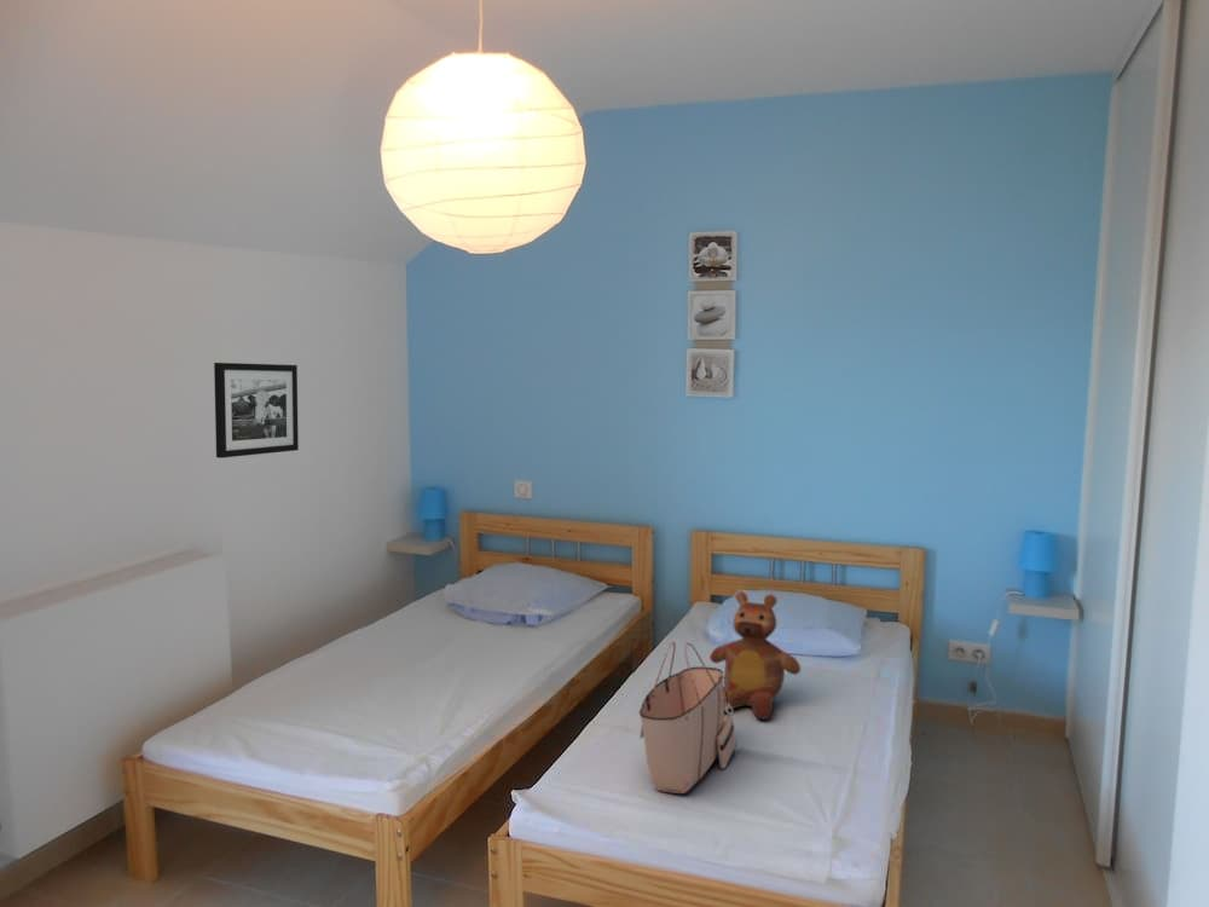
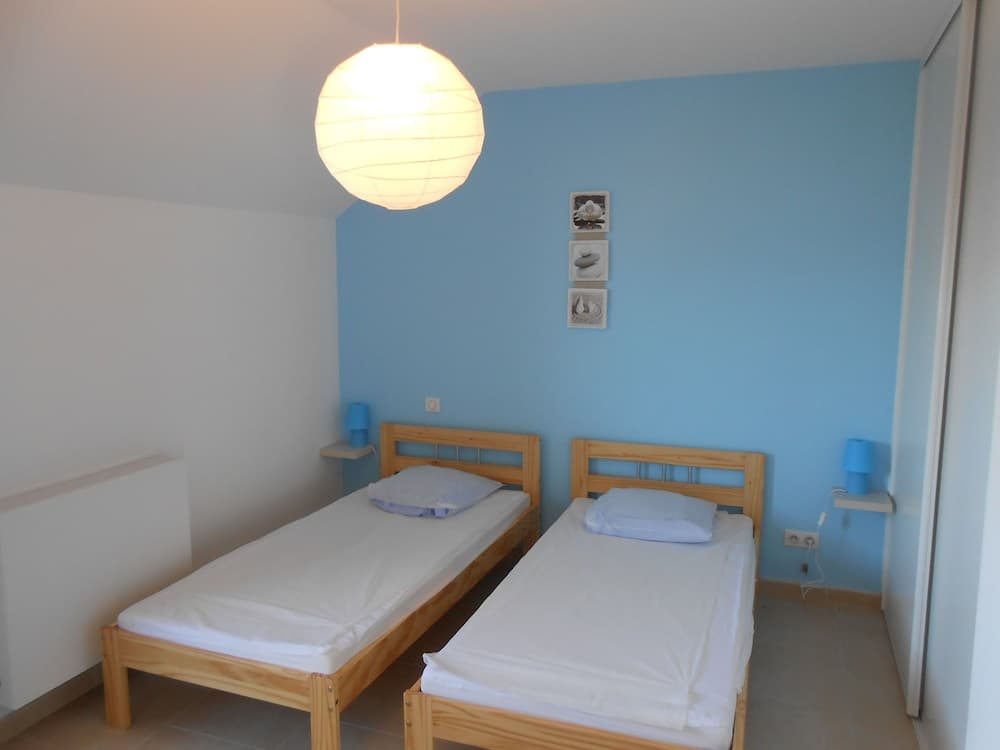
- picture frame (258, 409)
- tote bag (686, 707)
- teddy bear (750, 652)
